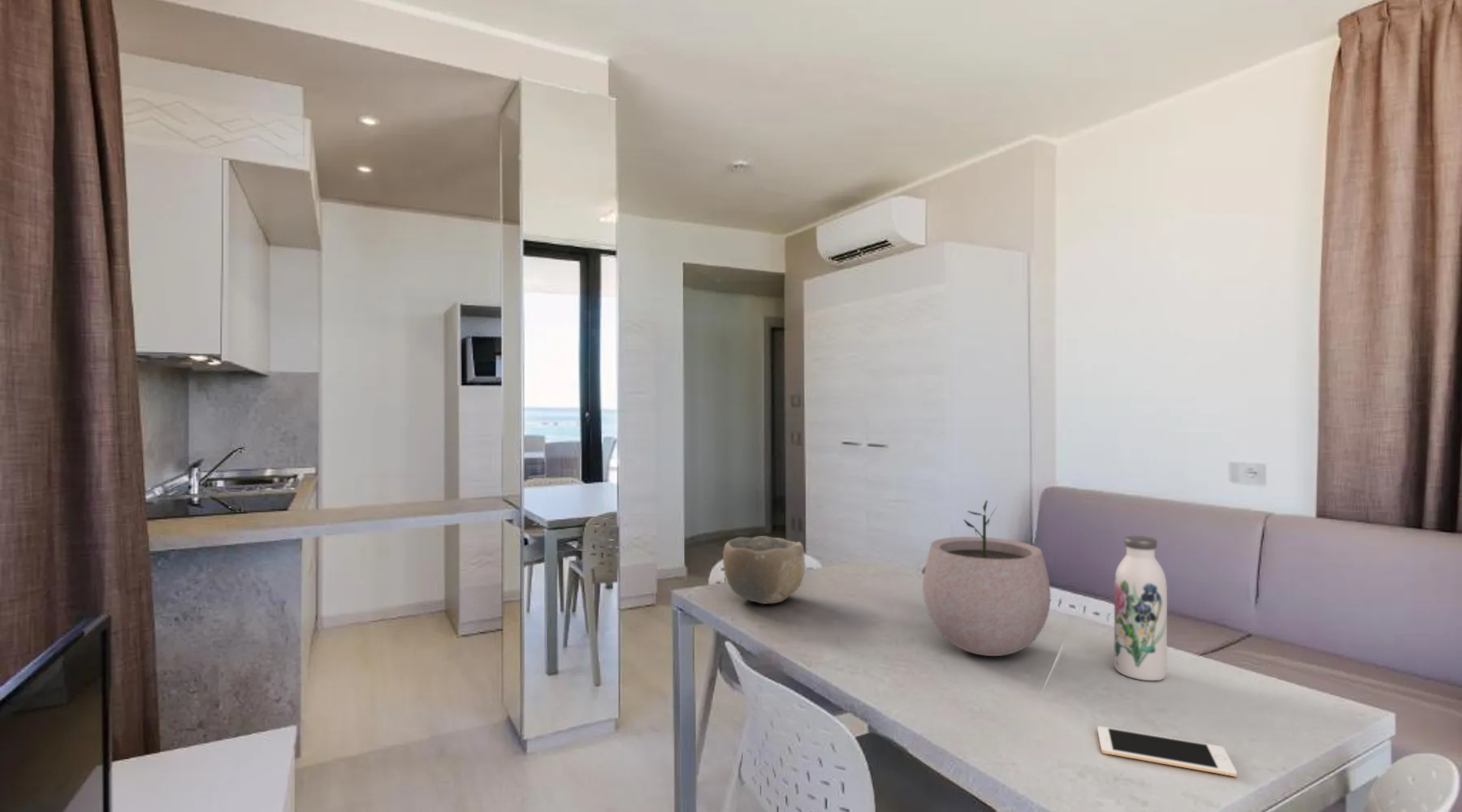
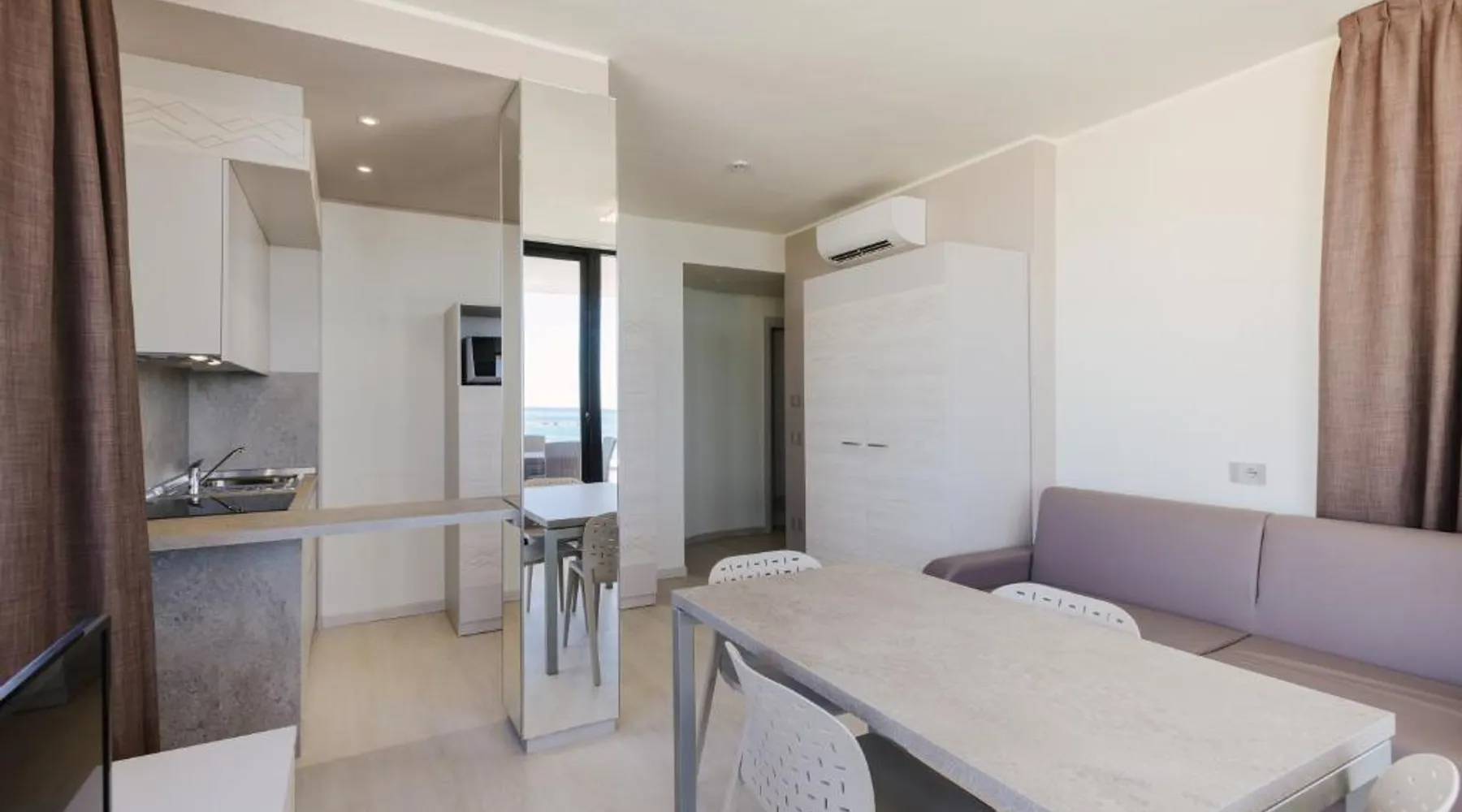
- water bottle (1140, 604)
- bowl (764, 571)
- cell phone (1162, 749)
- plant pot (984, 576)
